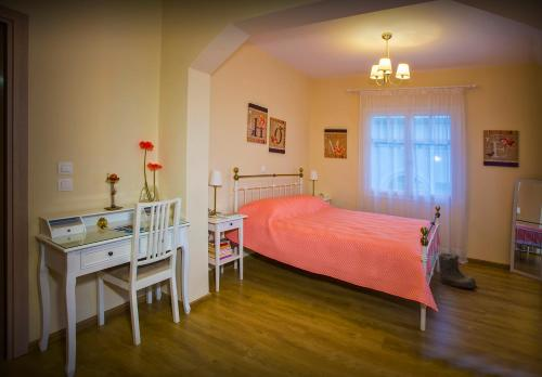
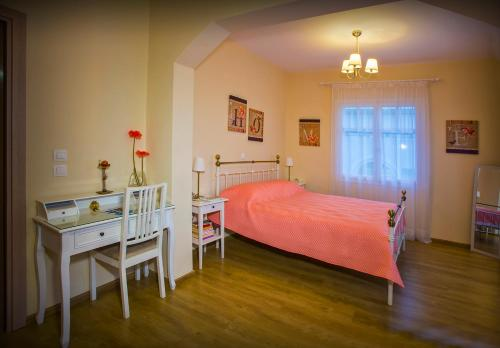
- boots (456, 269)
